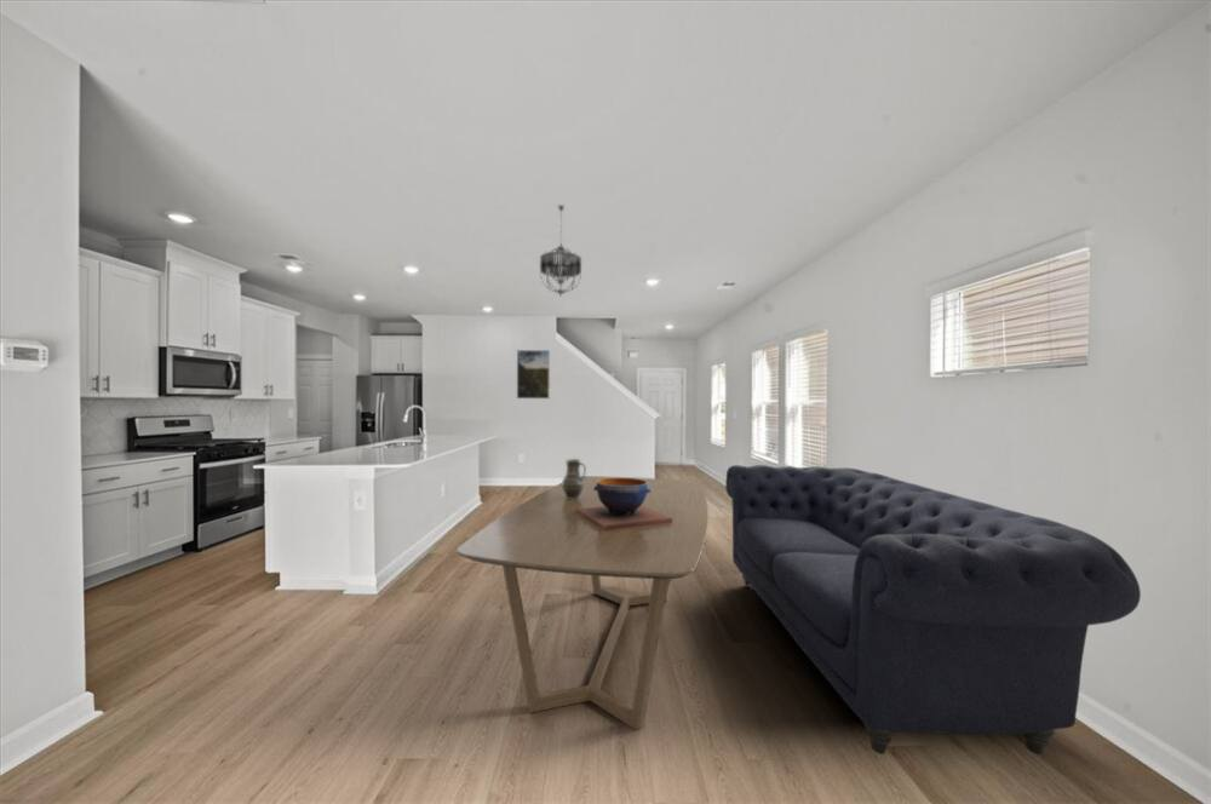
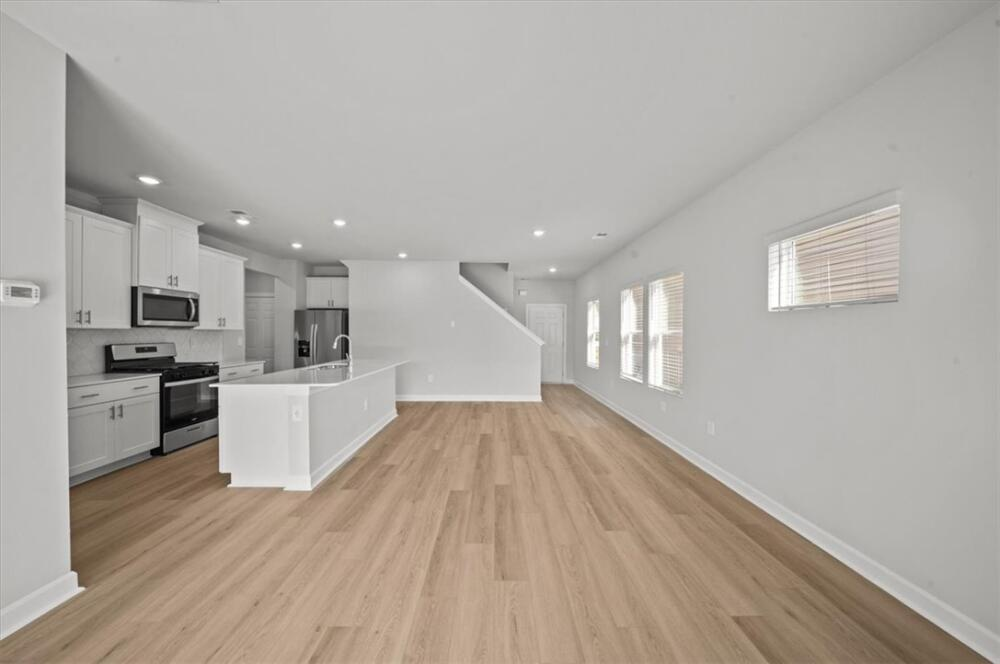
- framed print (533, 374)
- dining table (612, 574)
- vase (573, 478)
- chandelier (561, 251)
- decorative bowl (622, 499)
- sofa (868, 564)
